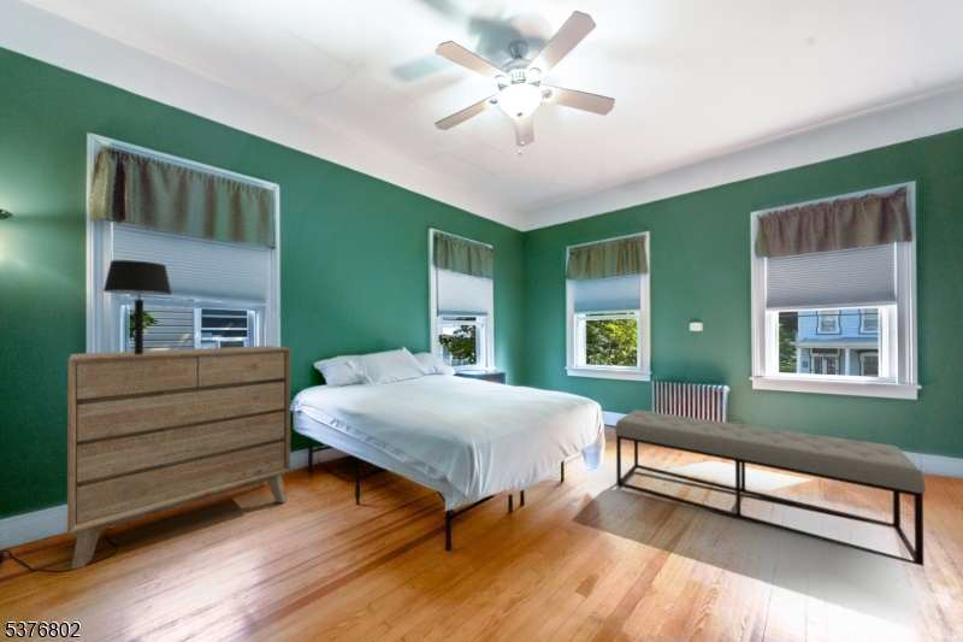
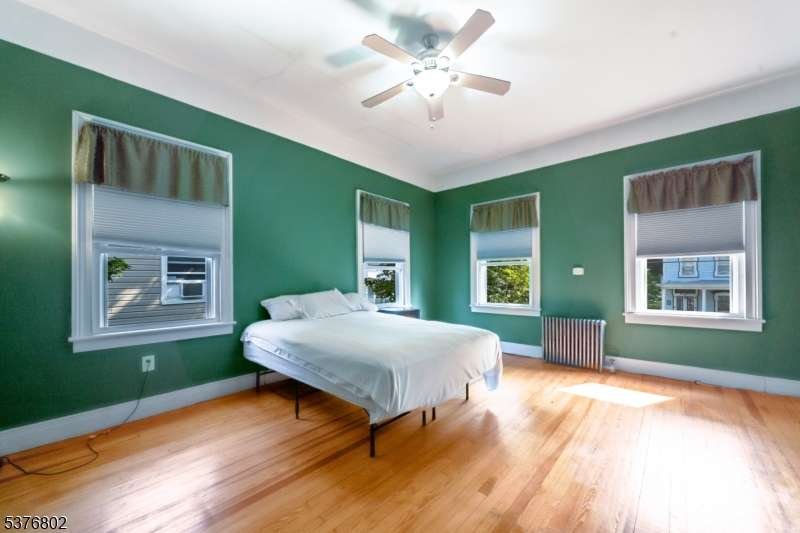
- bench (739, 467)
- dresser (190, 434)
- table lamp (138, 308)
